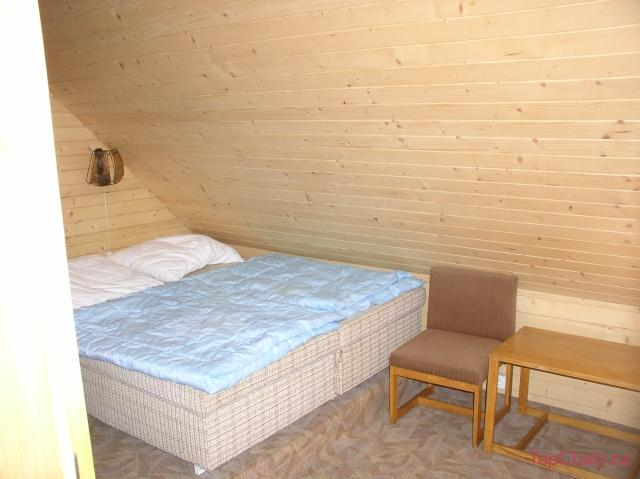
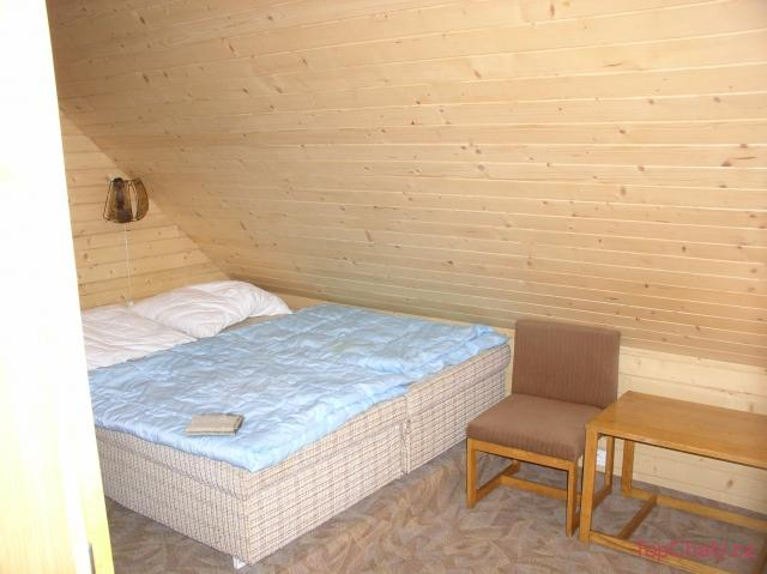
+ washcloth (213, 424)
